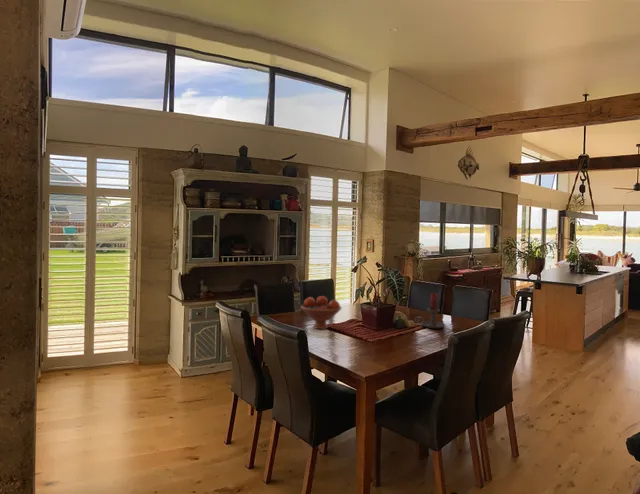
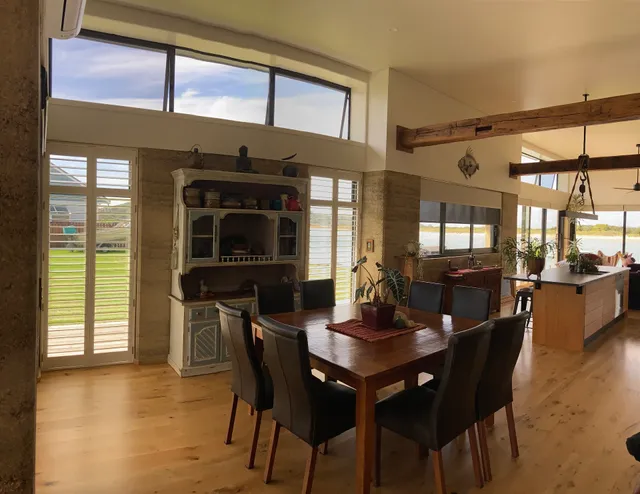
- candle holder (430, 309)
- fruit bowl (320, 313)
